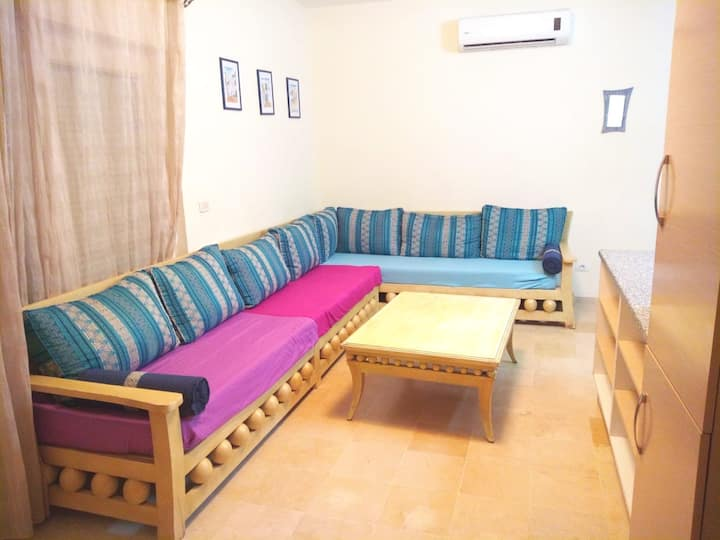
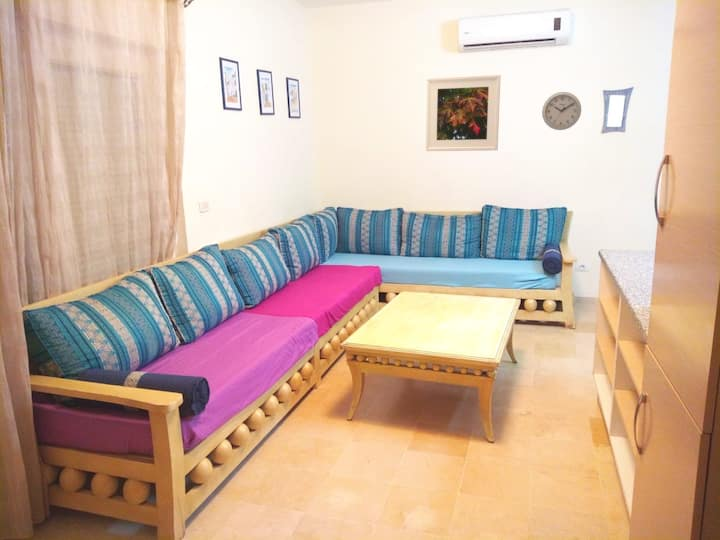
+ wall clock (561, 111)
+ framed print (462, 114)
